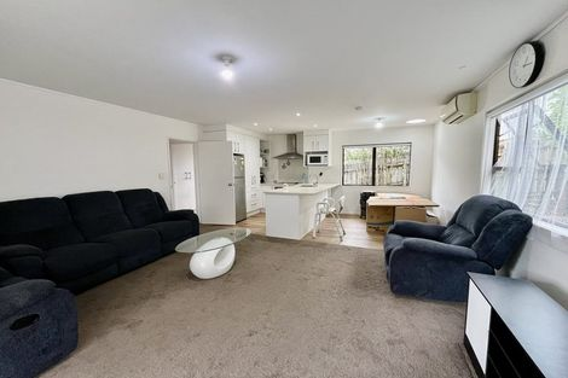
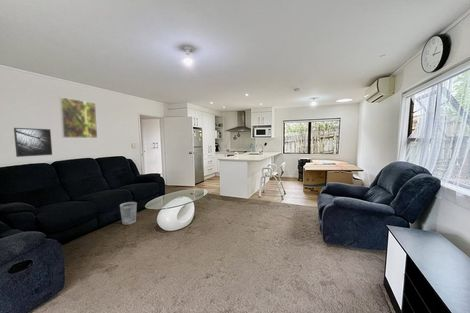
+ wastebasket (128, 213)
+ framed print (80, 119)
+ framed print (34, 142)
